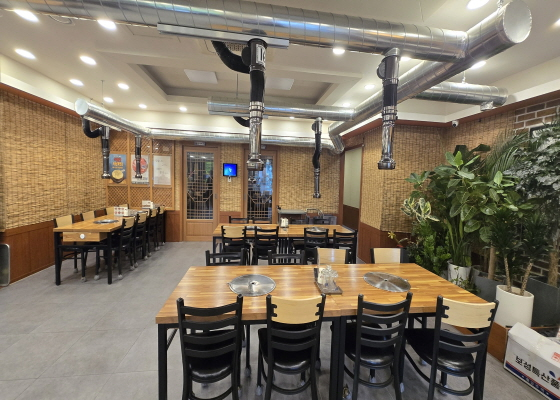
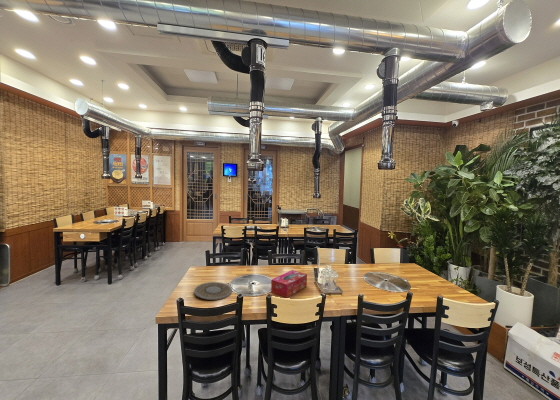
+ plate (213, 290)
+ tissue box (289, 282)
